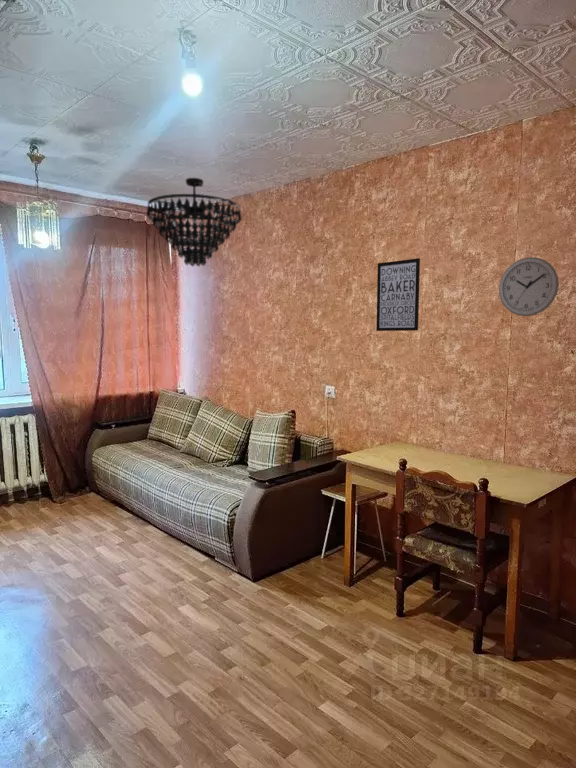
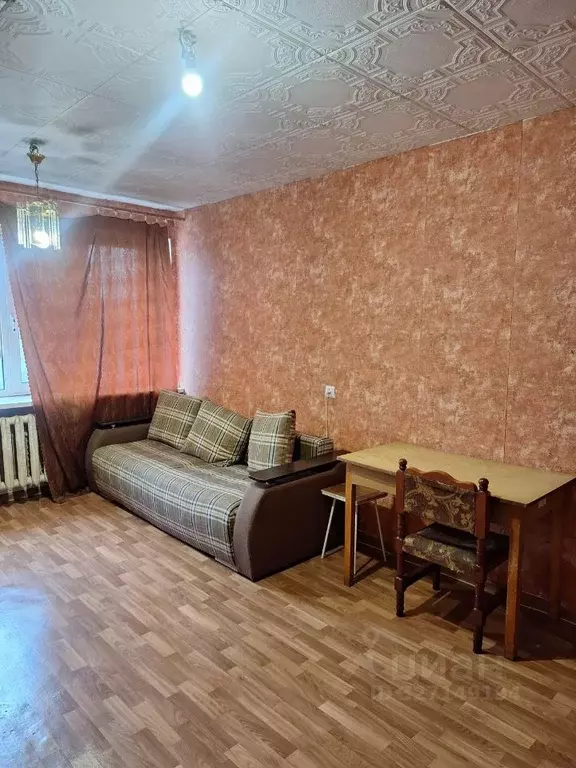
- chandelier (194, 223)
- wall clock (527, 286)
- wall art (397, 296)
